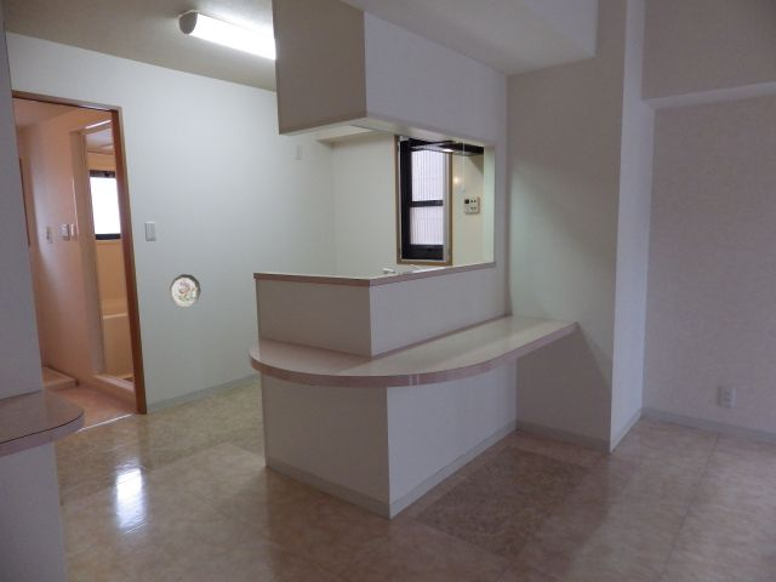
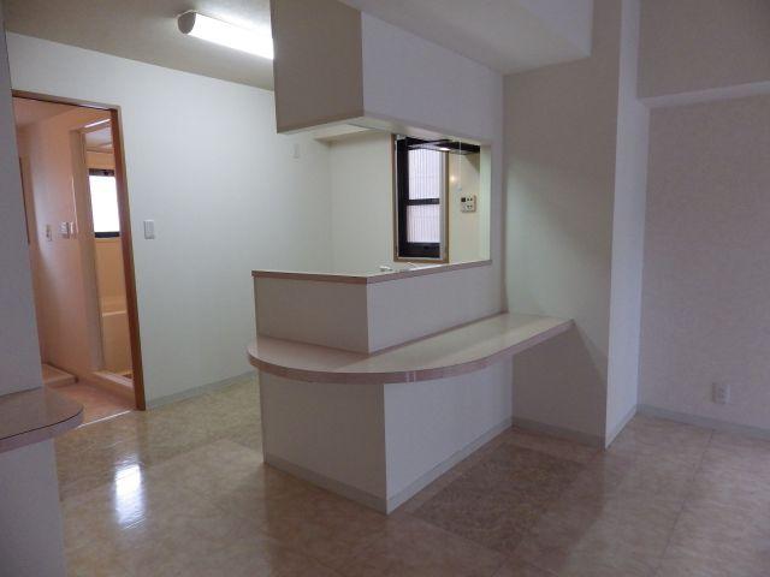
- decorative plate (184, 290)
